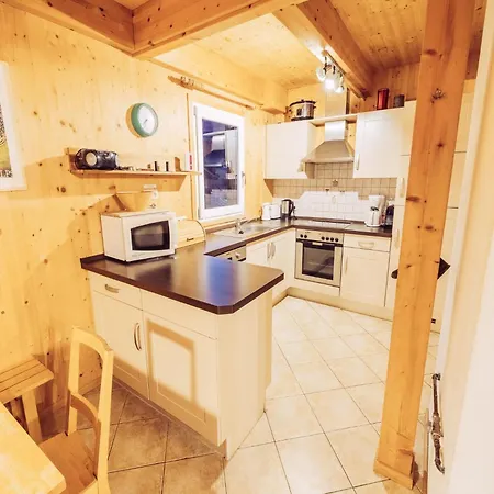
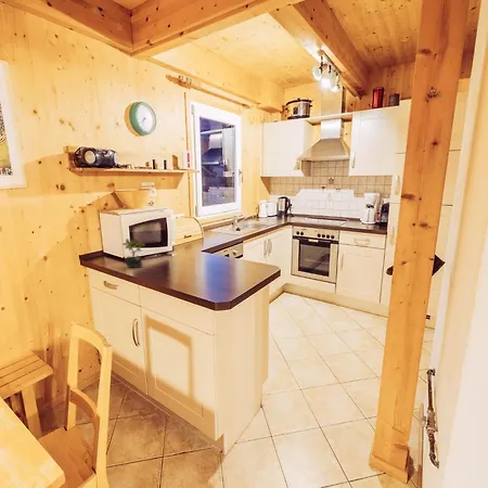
+ succulent plant (133, 253)
